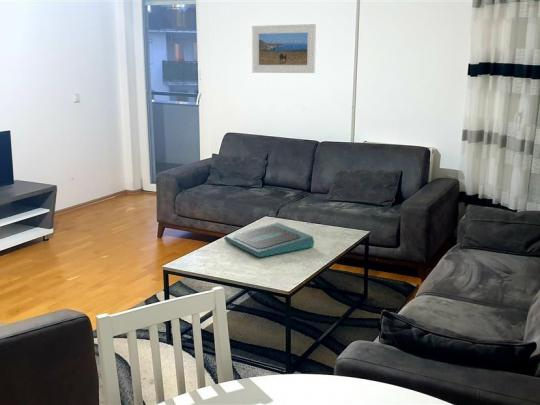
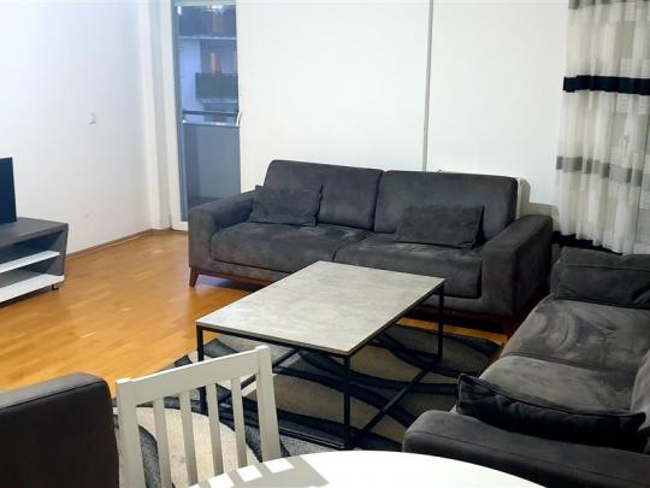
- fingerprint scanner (268, 238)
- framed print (282, 49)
